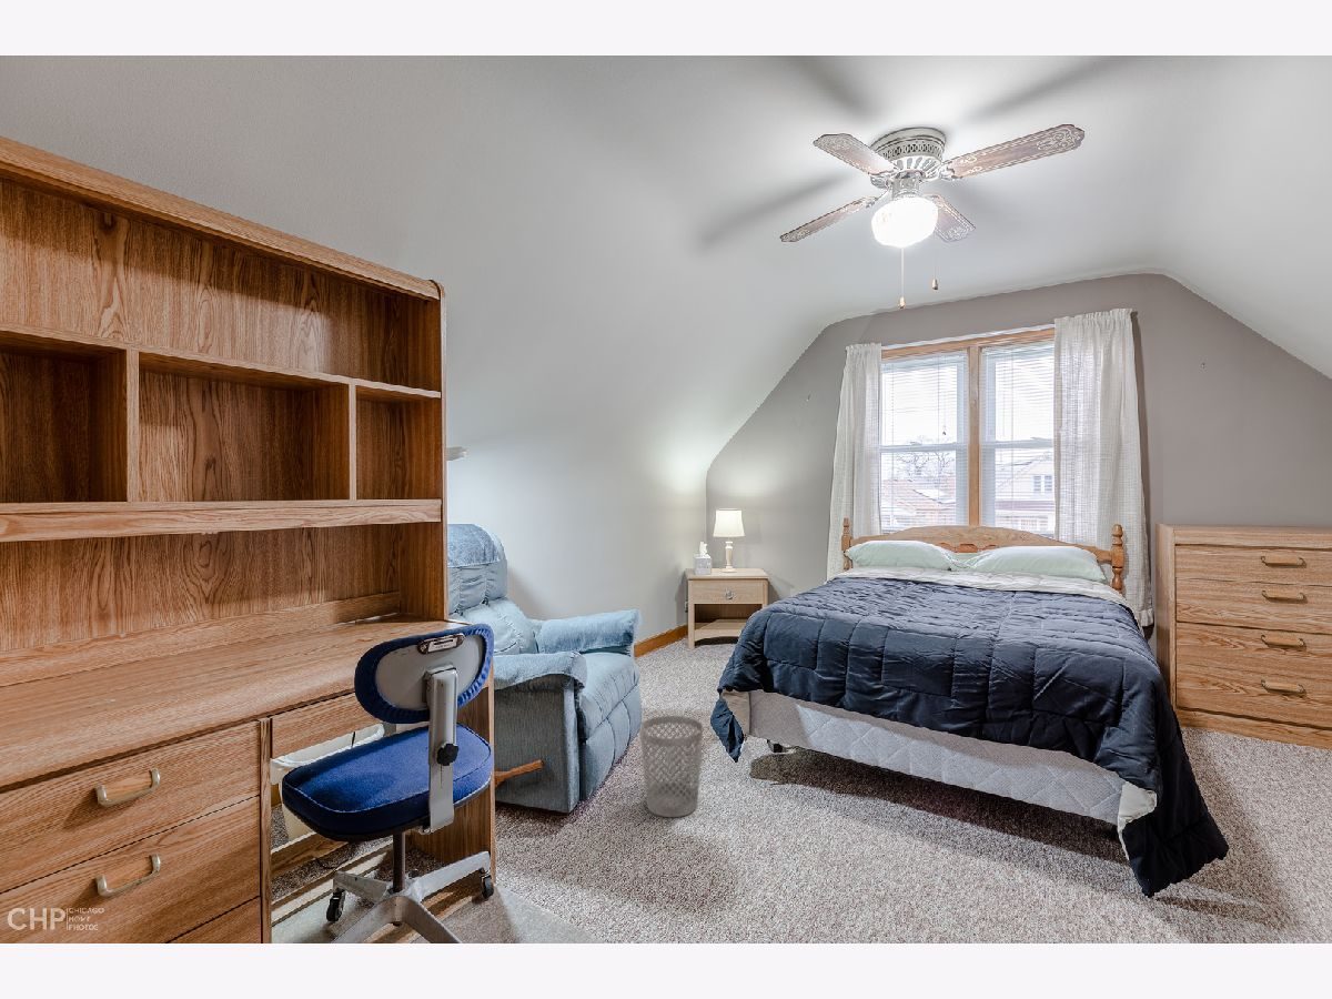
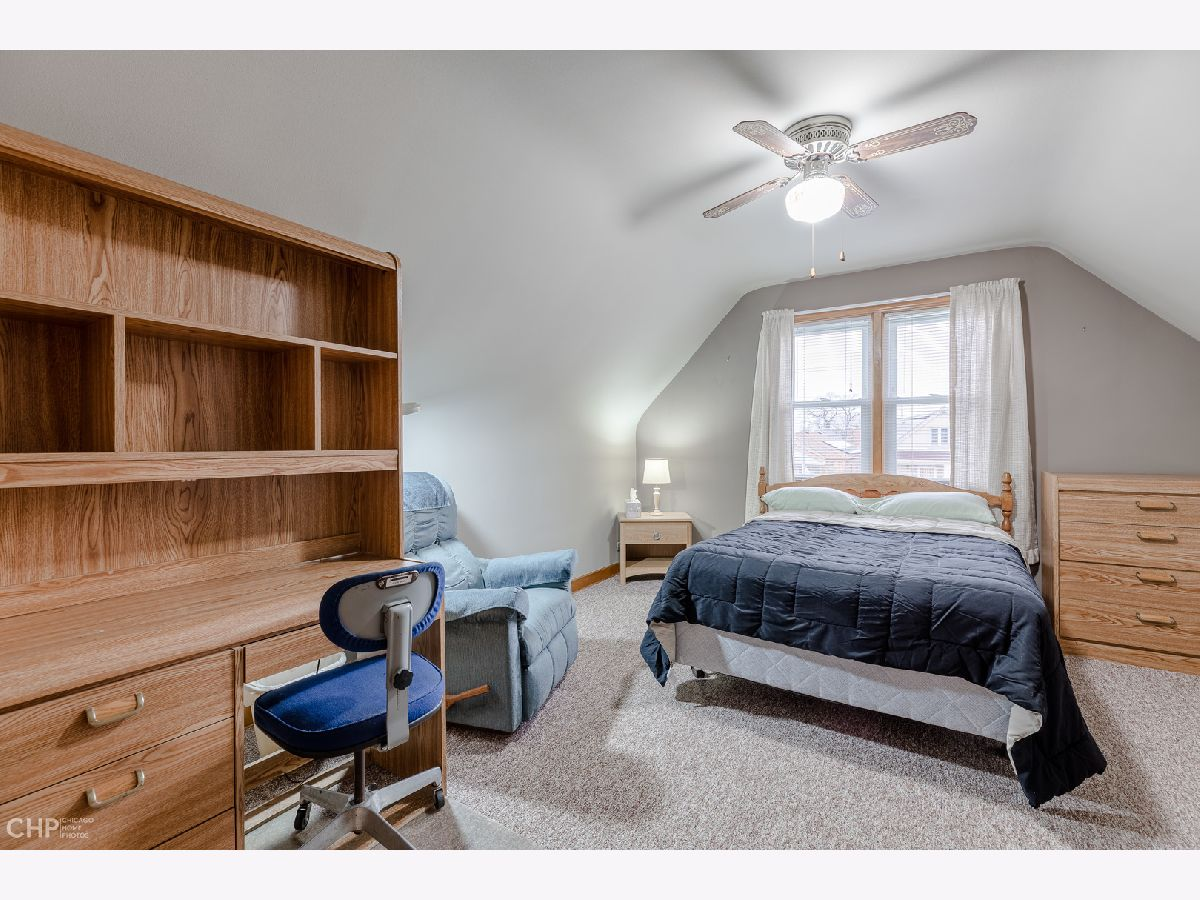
- wastebasket (670, 765)
